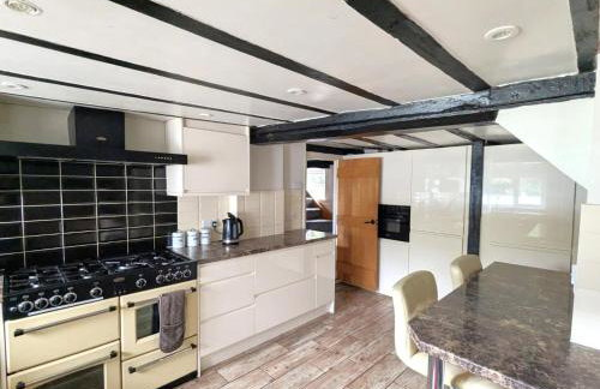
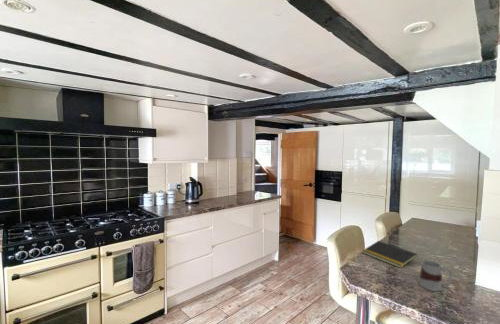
+ mug (434, 275)
+ notepad (388, 253)
